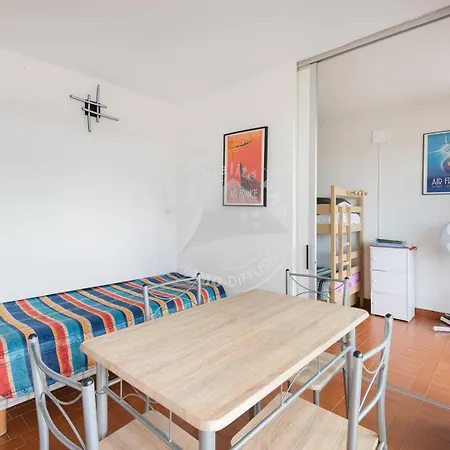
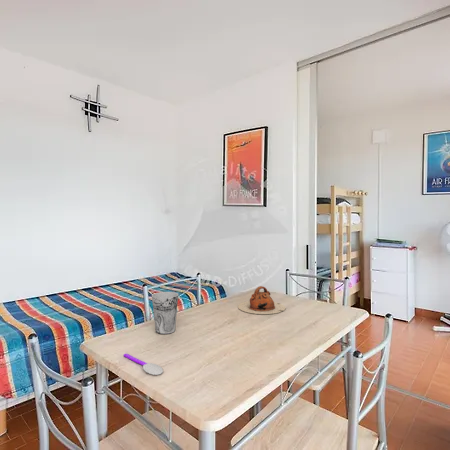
+ cup (165, 312)
+ teapot (261, 296)
+ spoon (141, 362)
